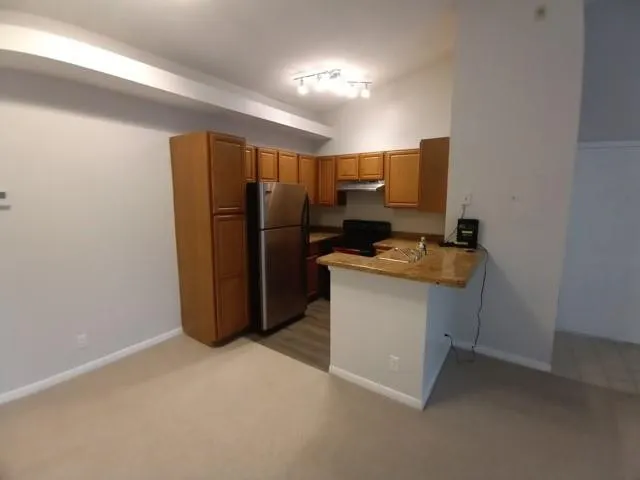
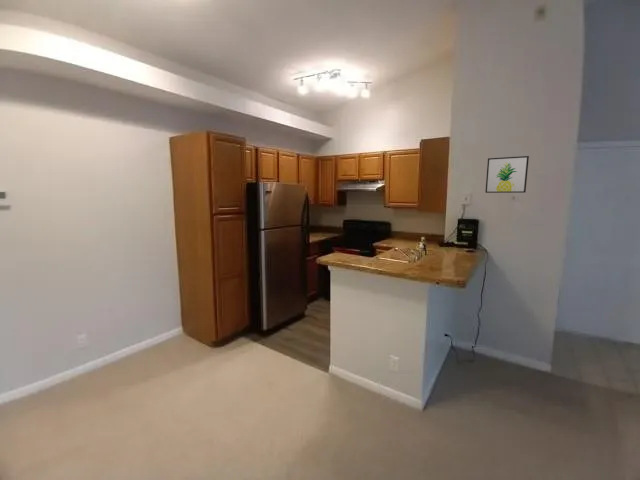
+ wall art (506, 175)
